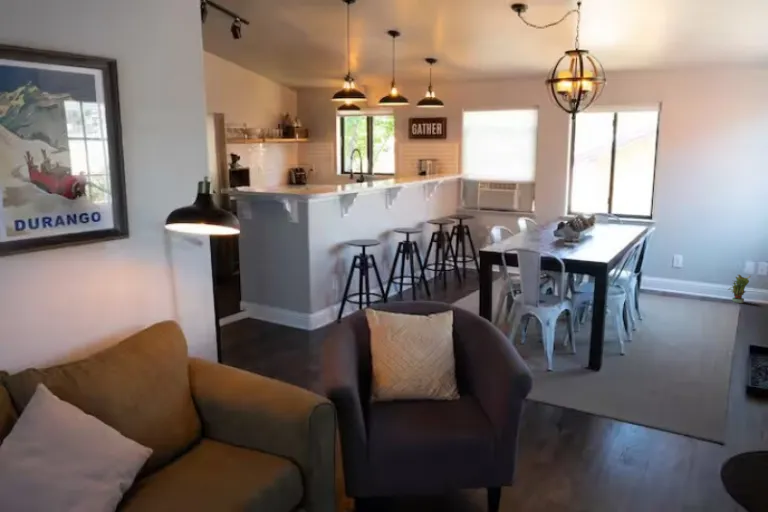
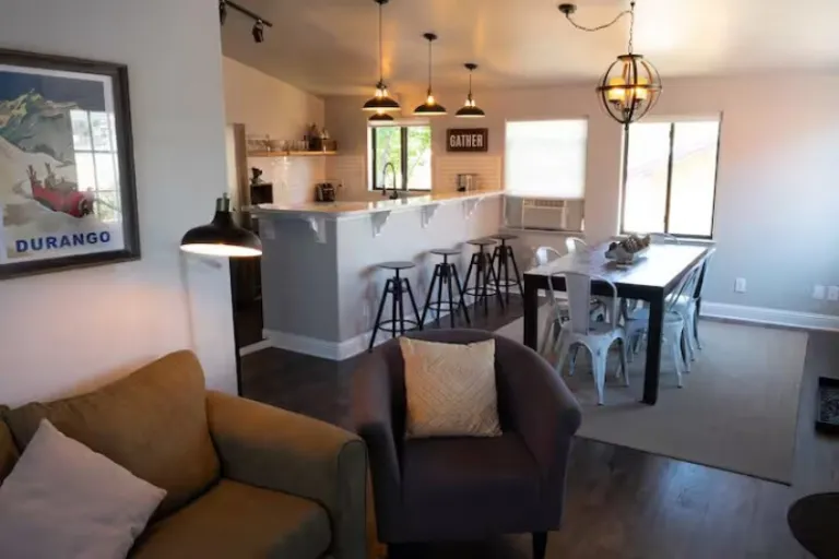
- potted plant (738, 287)
